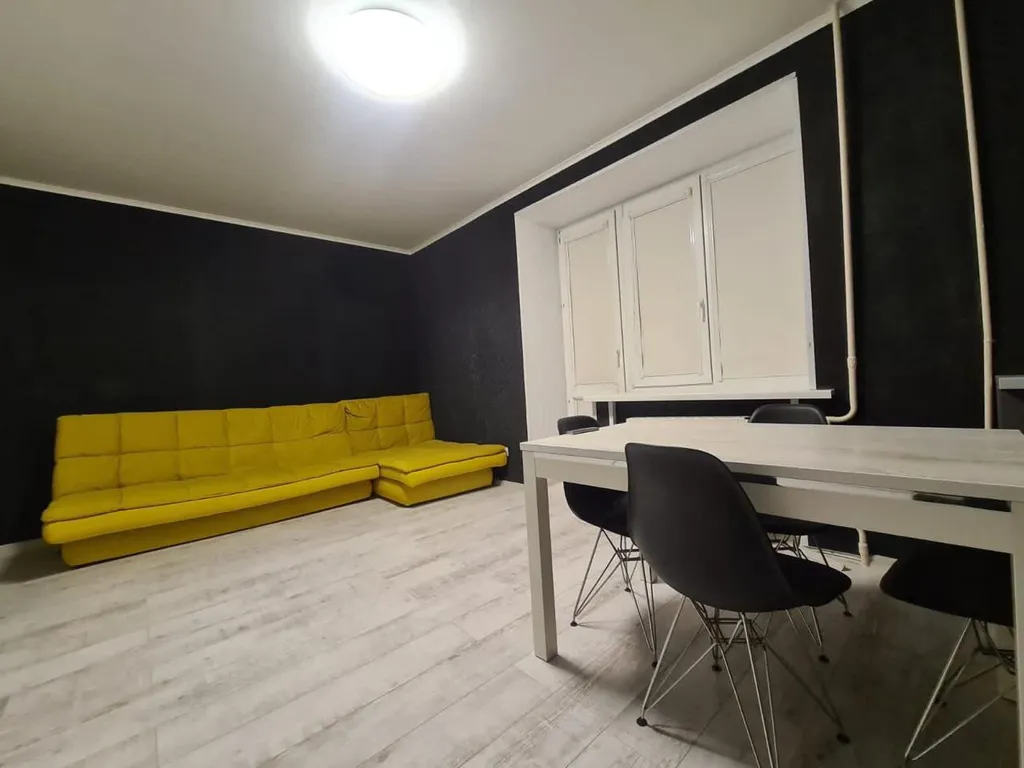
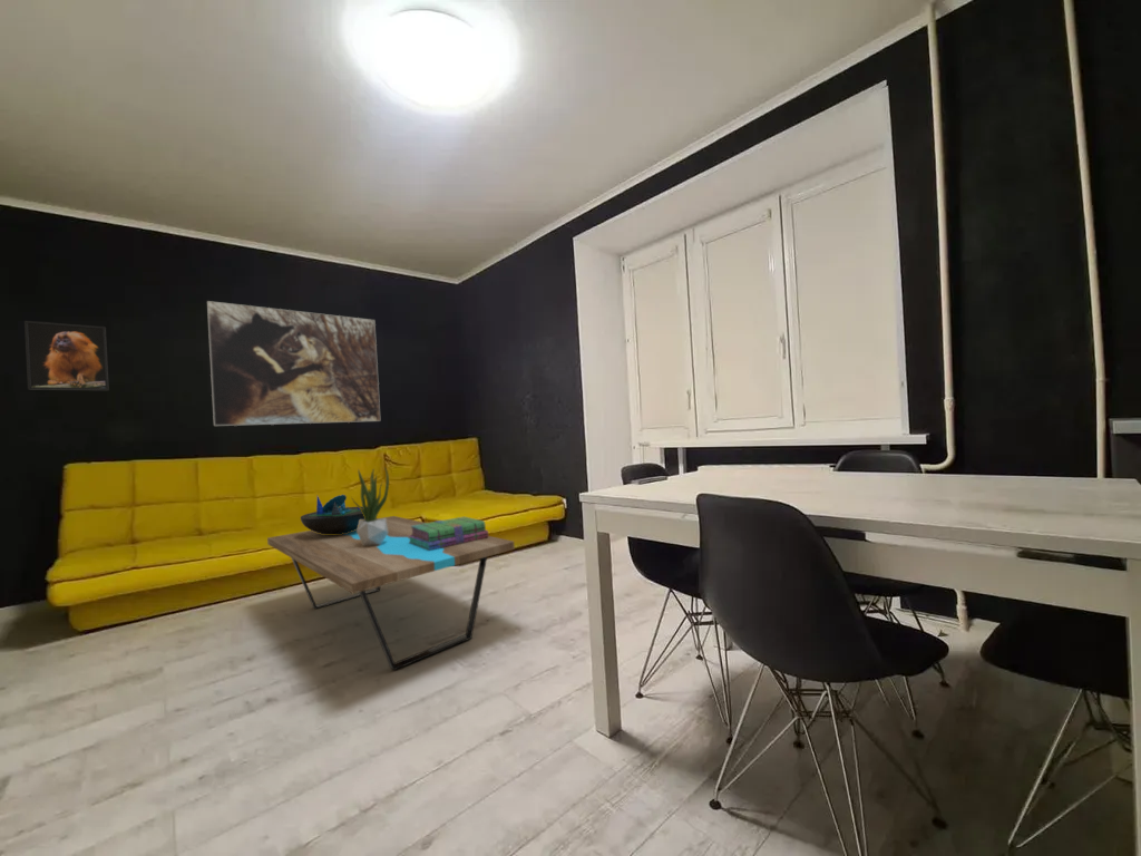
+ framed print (302, 367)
+ decorative bowl (339, 512)
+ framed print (68, 357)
+ potted plant (373, 505)
+ coffee table (381, 580)
+ stack of books (448, 531)
